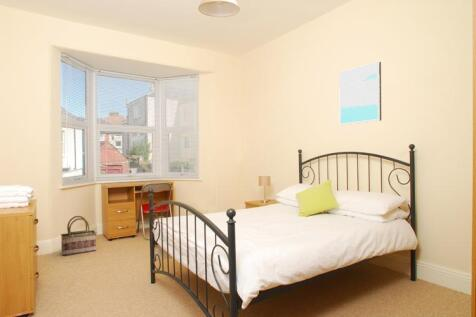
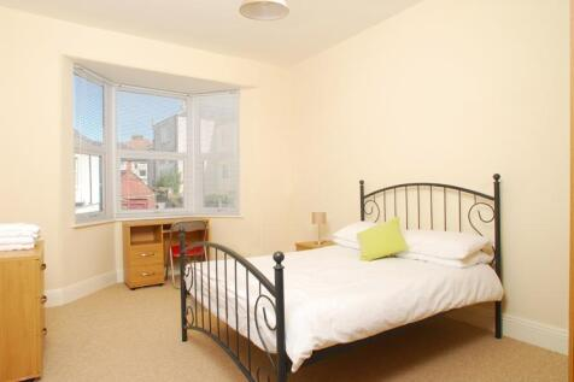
- basket (78, 234)
- wall art (359, 95)
